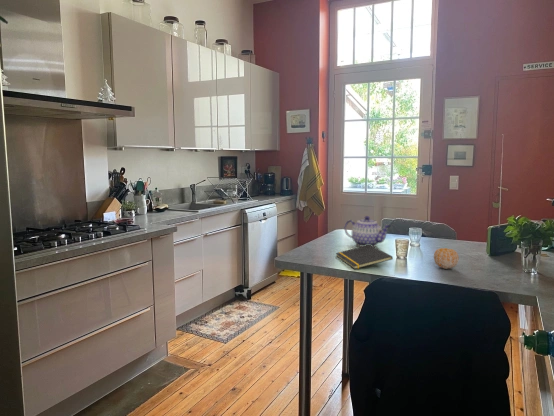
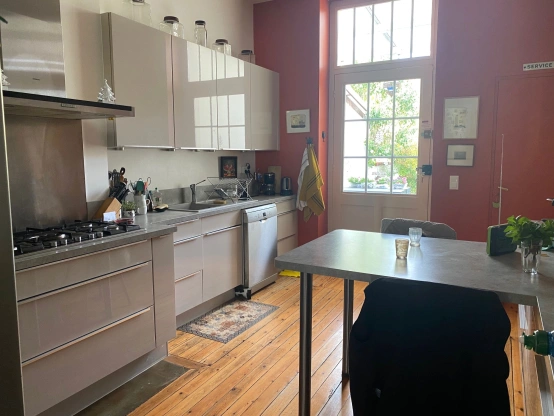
- notepad (362, 256)
- fruit (445, 258)
- teapot (366, 230)
